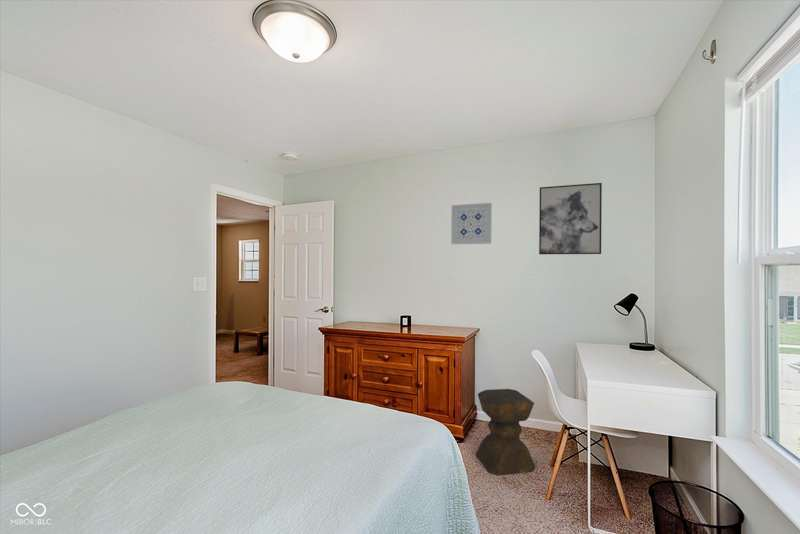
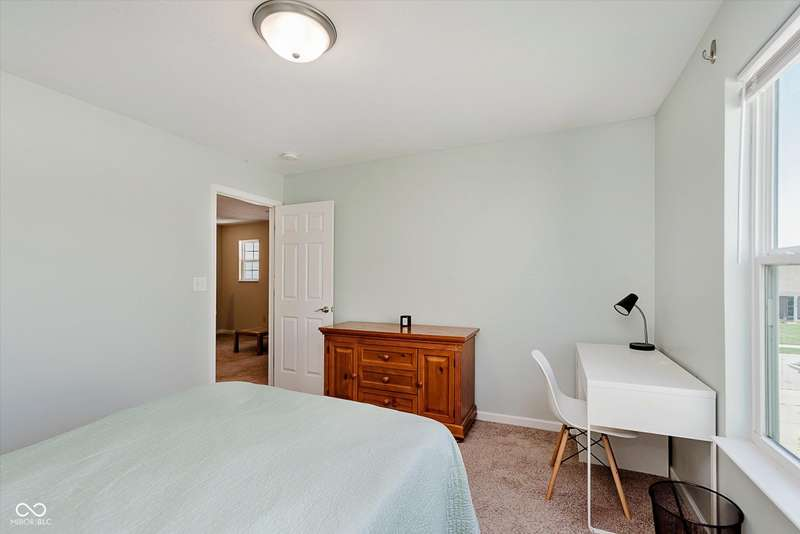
- wall art (569, 219)
- wall art (471, 224)
- stool (504, 428)
